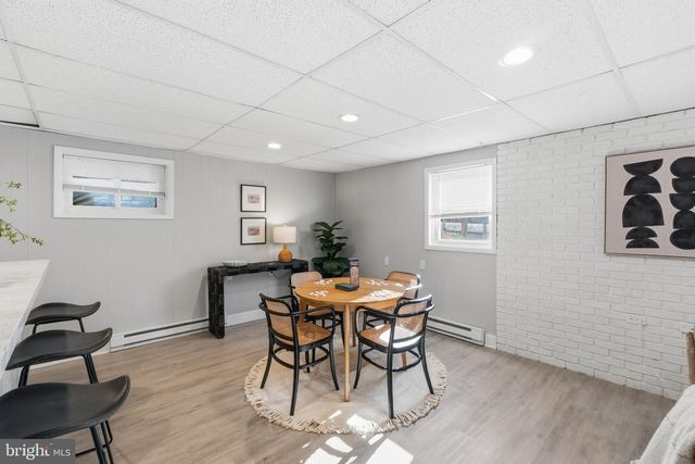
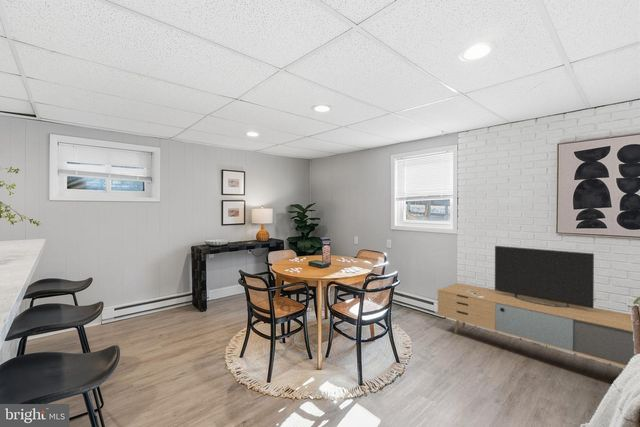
+ media console (537, 301)
